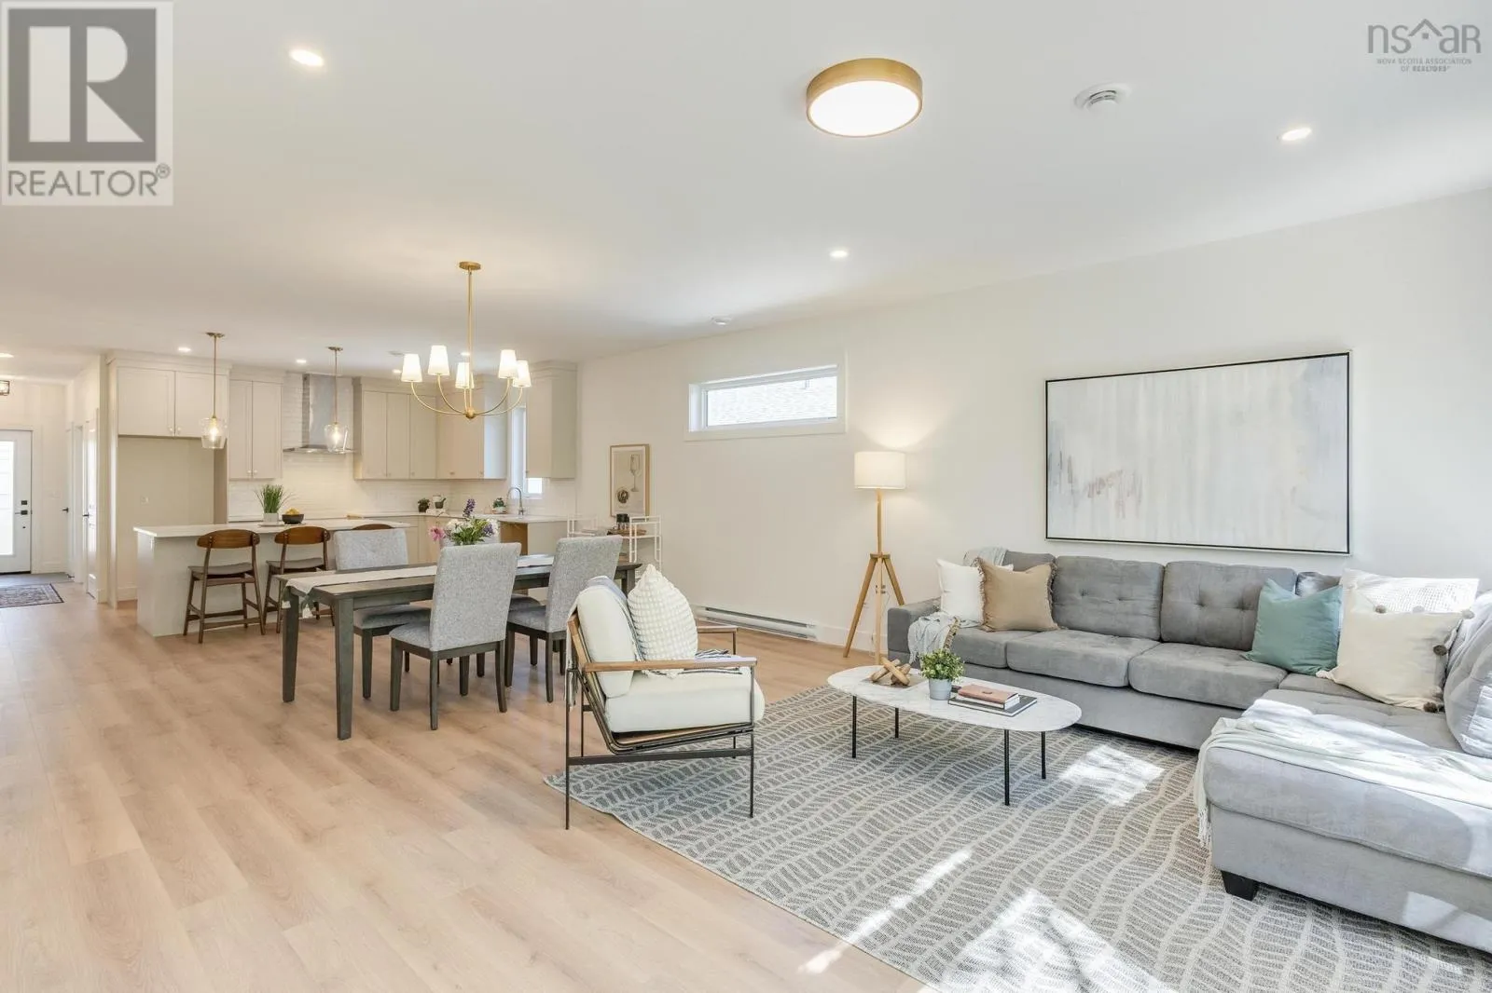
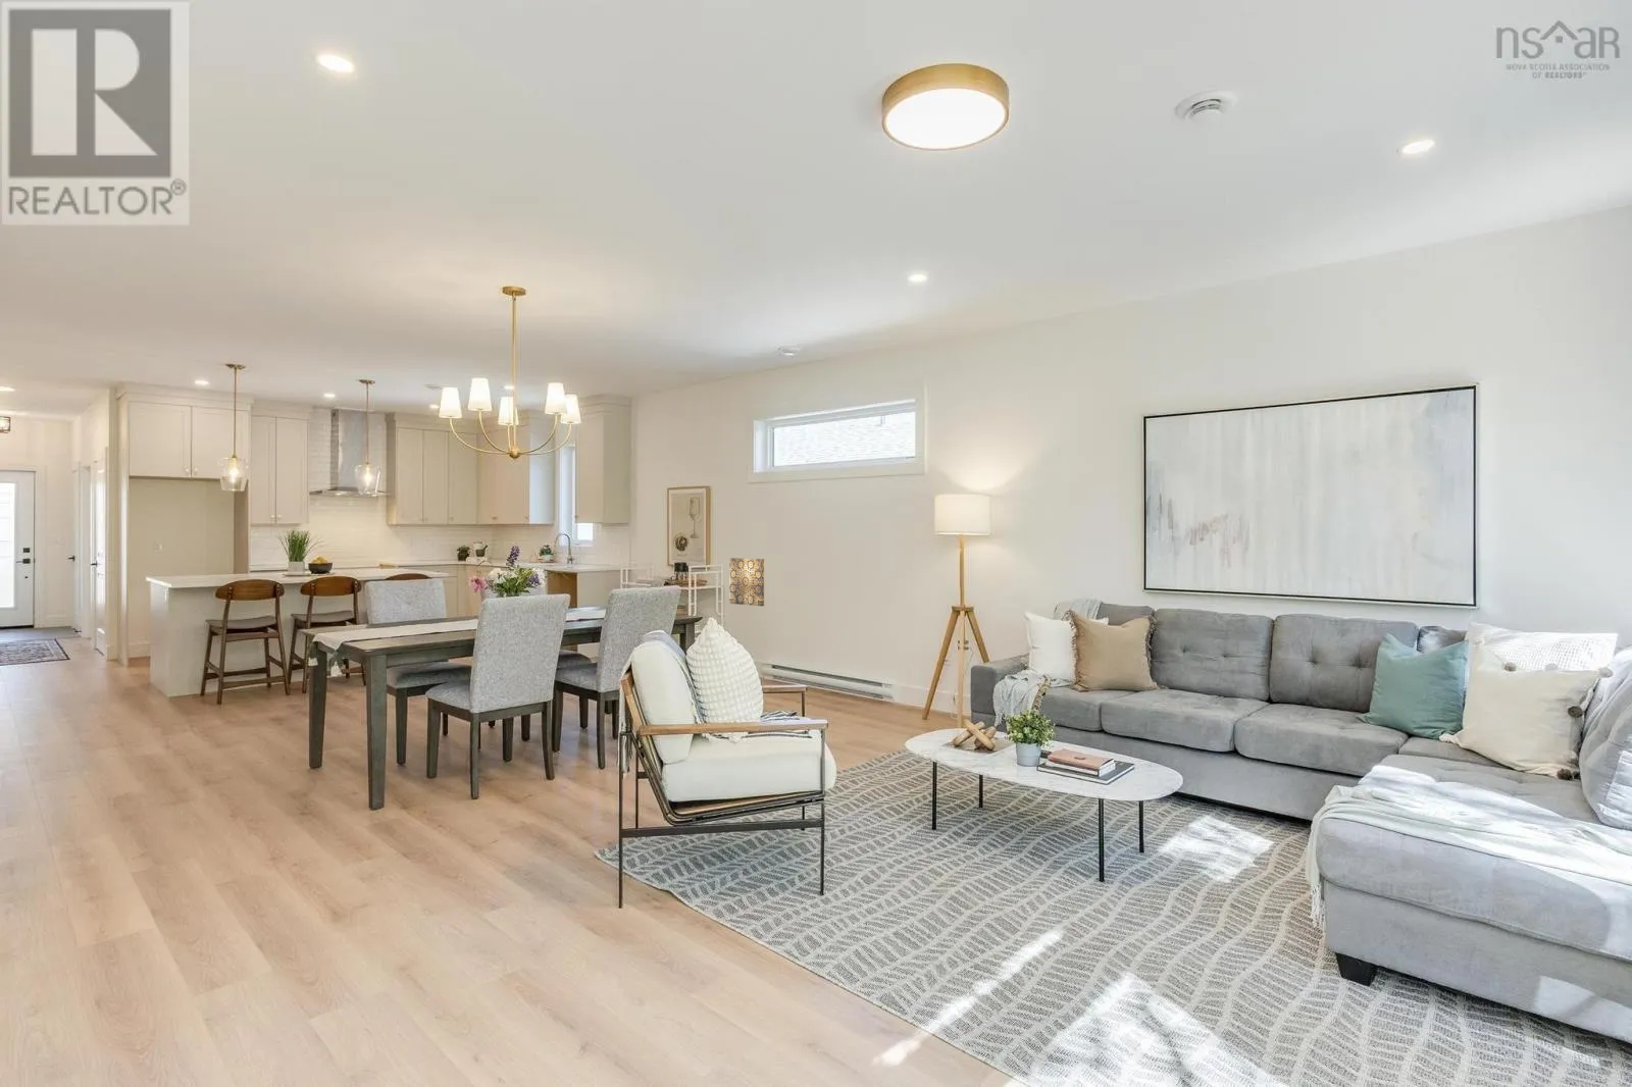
+ wall art (746, 581)
